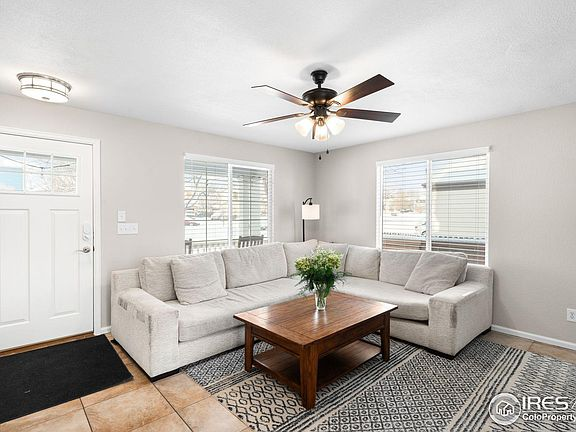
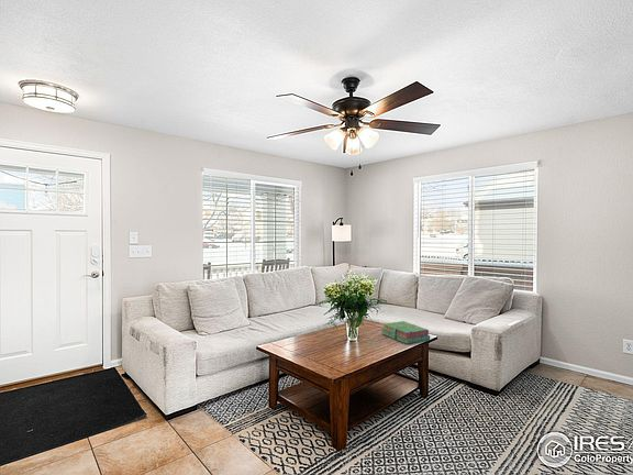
+ stack of books (404, 331)
